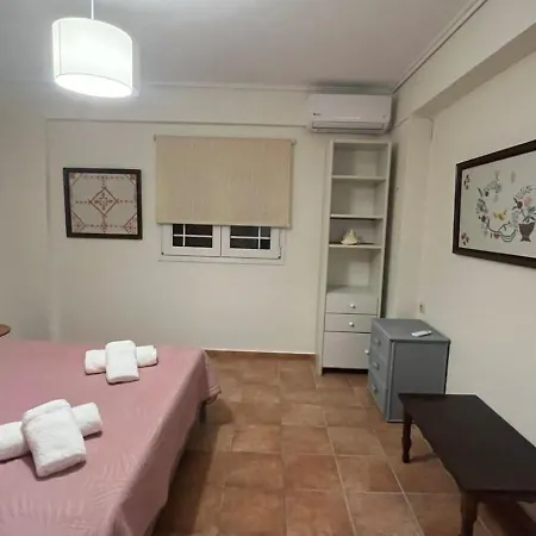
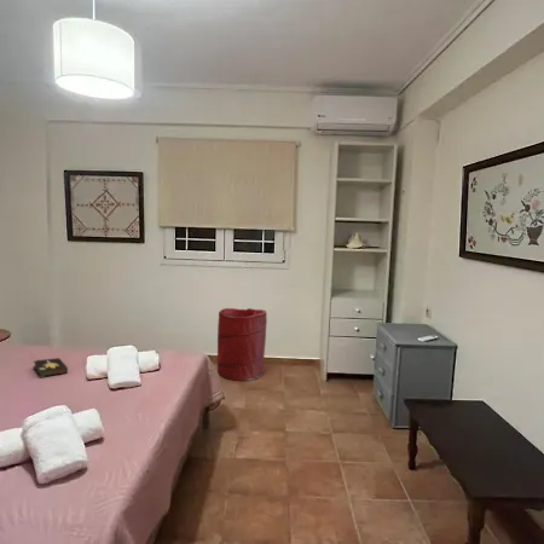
+ hardback book (50, 366)
+ laundry hamper (242, 341)
